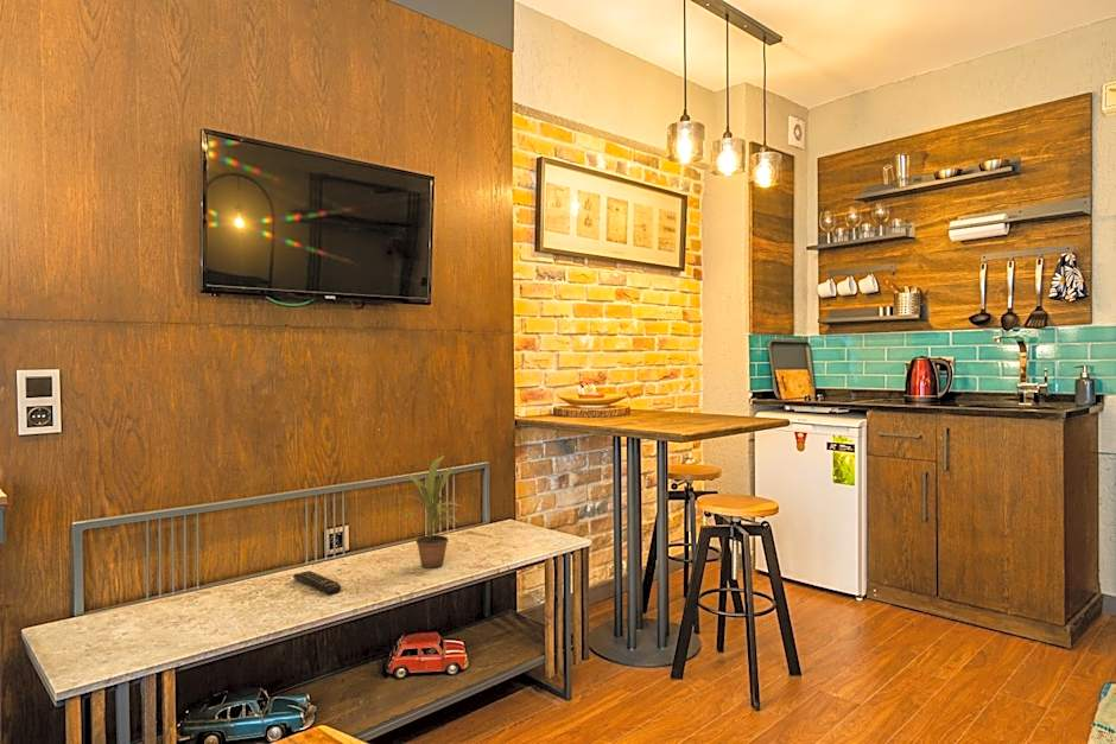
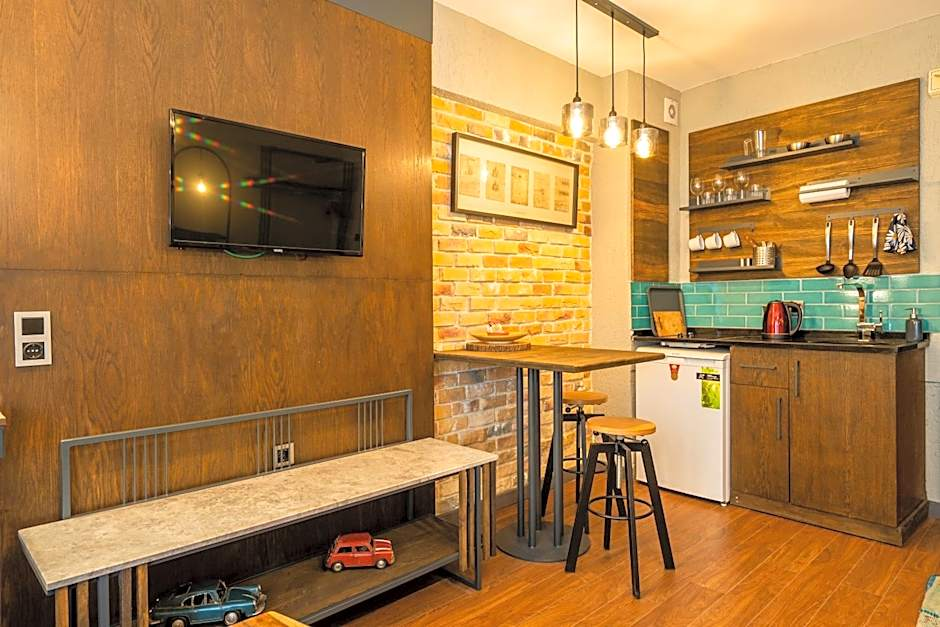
- potted plant (431, 510)
- remote control (316, 581)
